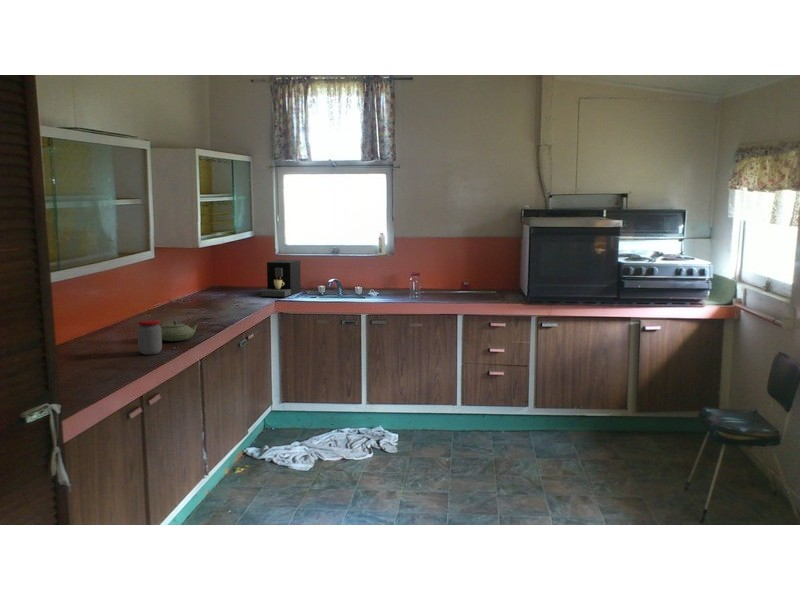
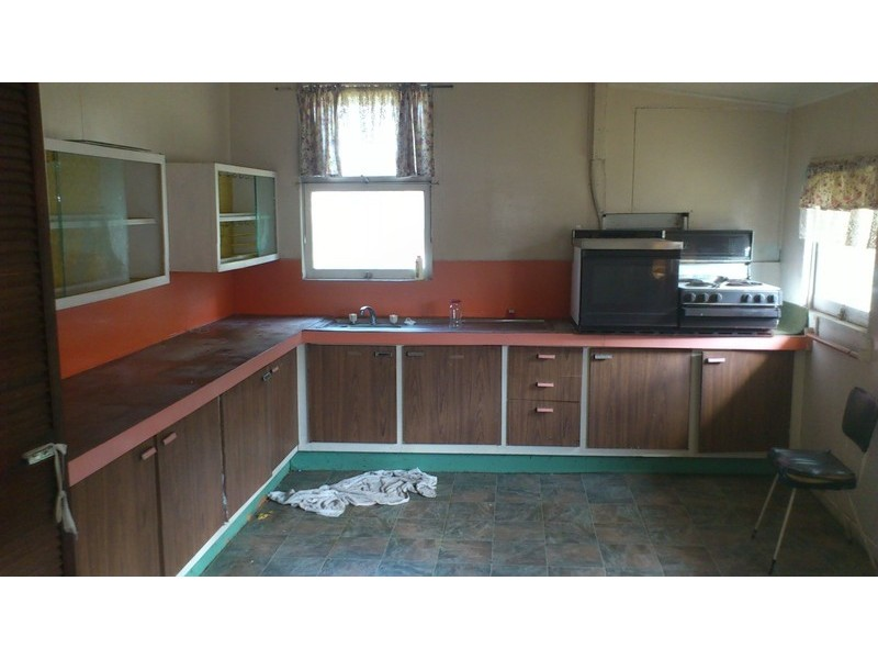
- jar (149, 337)
- coffee maker (281, 278)
- teapot (177, 324)
